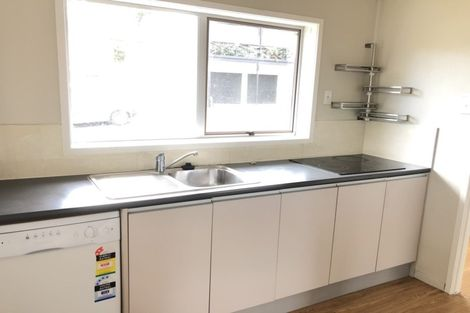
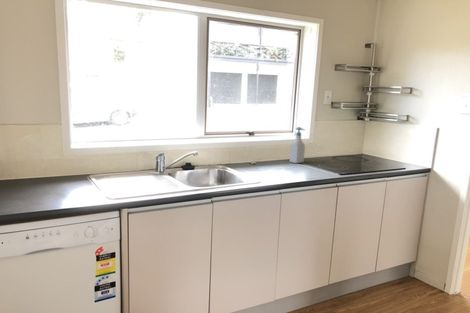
+ soap bottle (298, 144)
